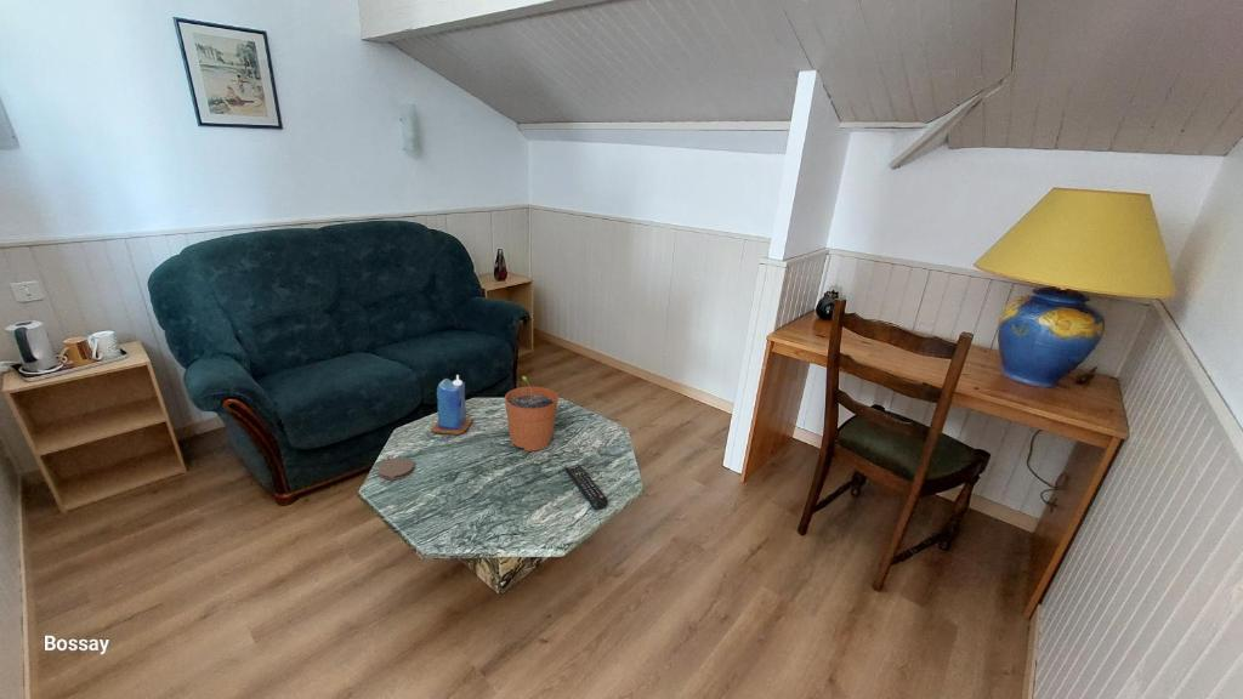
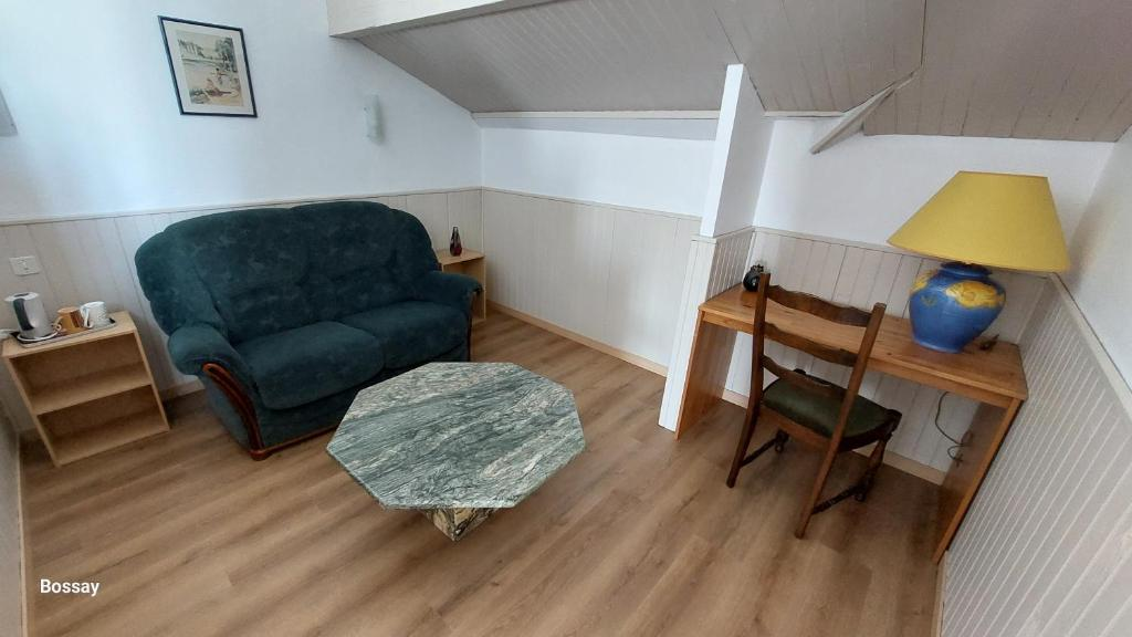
- coaster (396, 468)
- plant pot (530, 408)
- remote control (584, 484)
- candle (450, 402)
